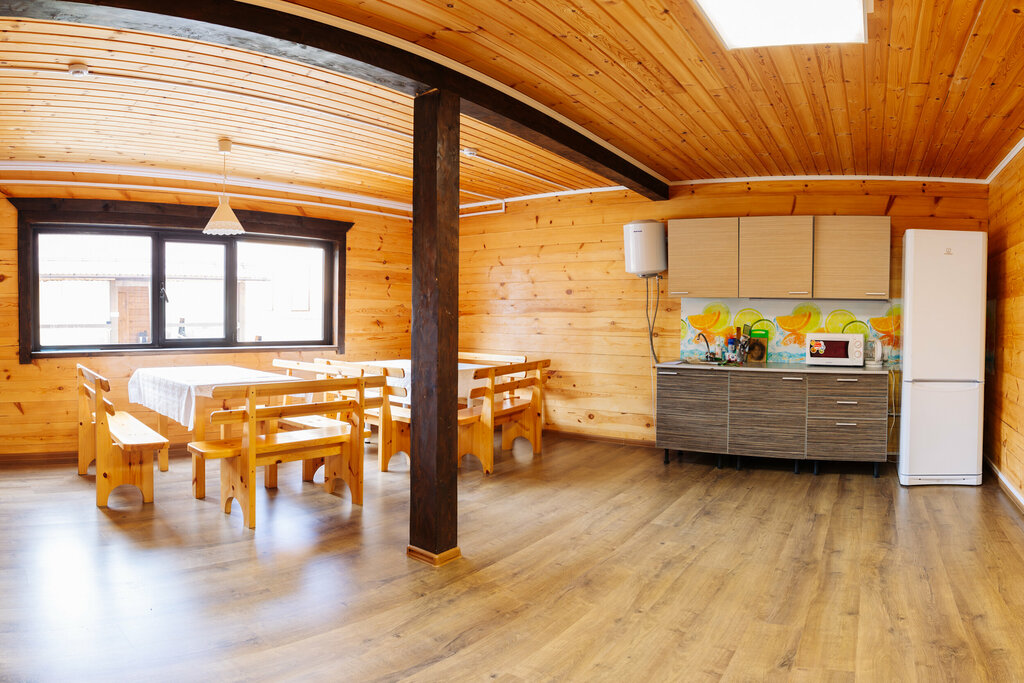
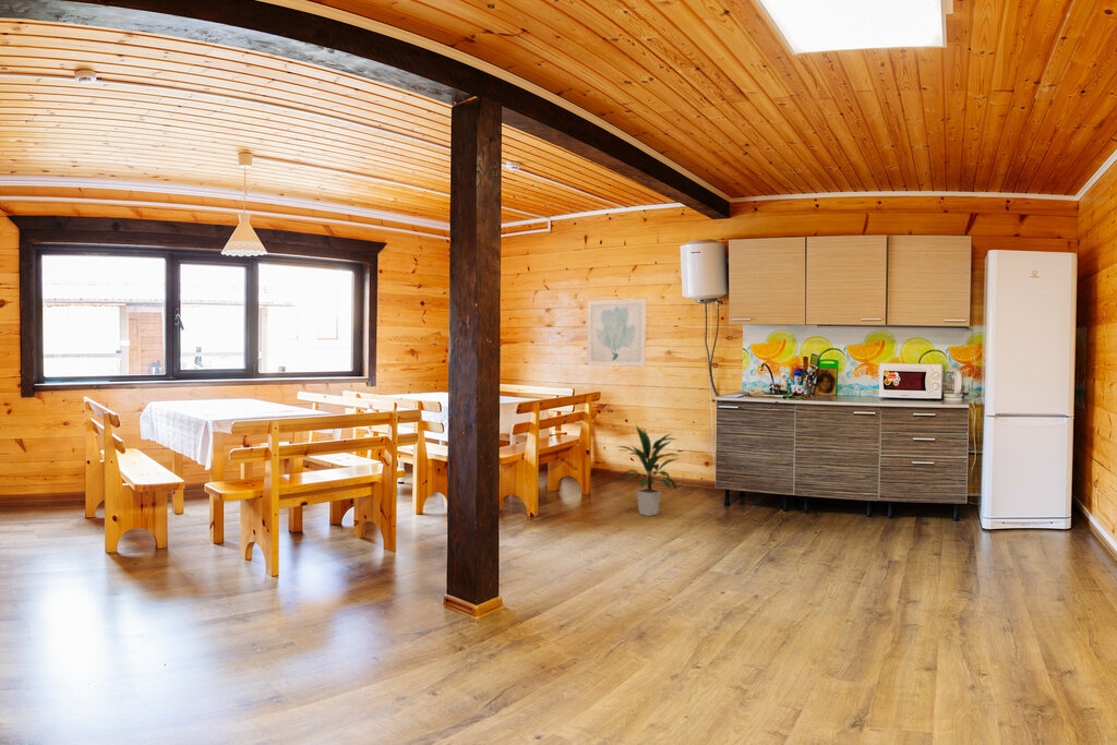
+ indoor plant (651, 470)
+ wall art (615, 333)
